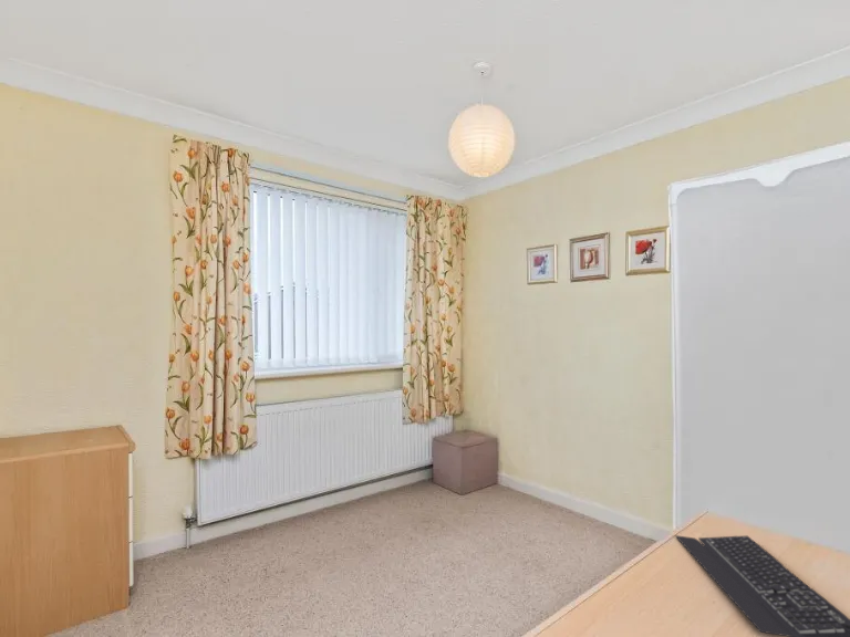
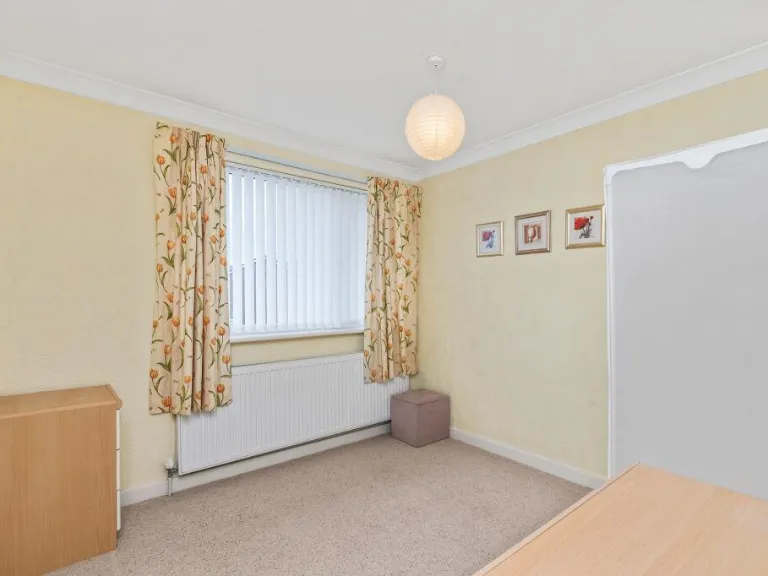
- keyboard (753, 575)
